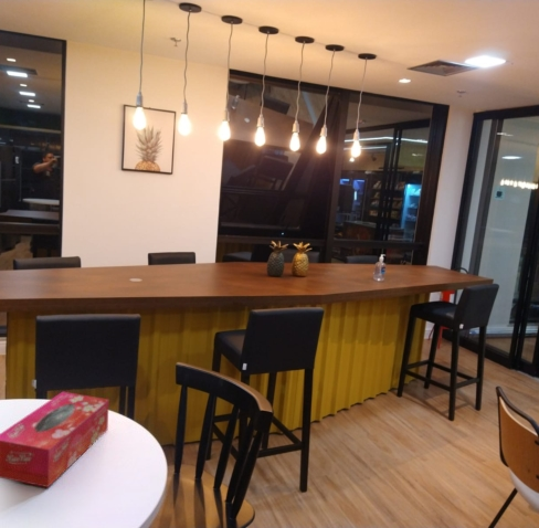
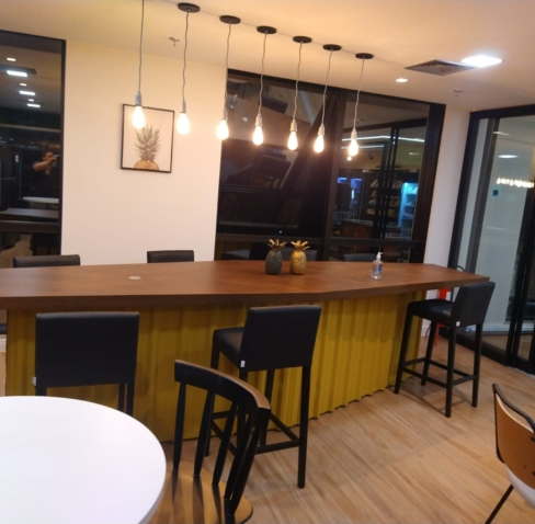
- tissue box (55, 434)
